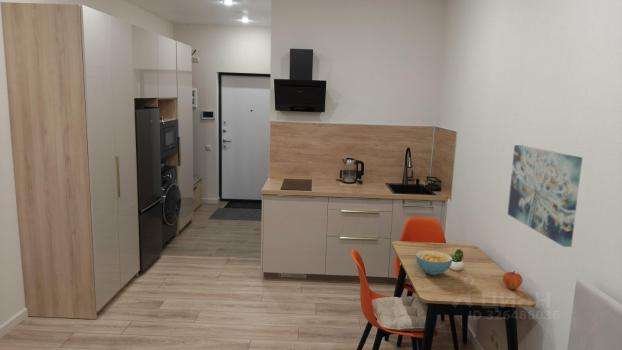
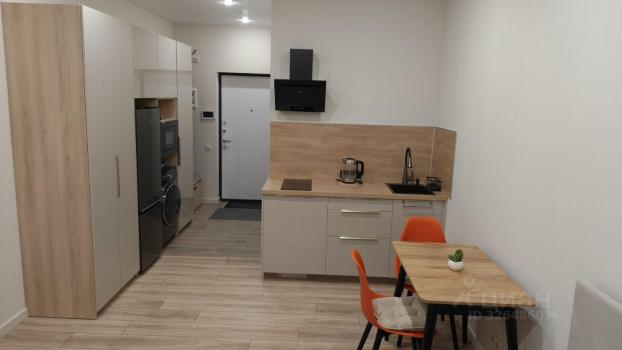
- cereal bowl (433, 264)
- fruit (512, 279)
- wall art (539, 190)
